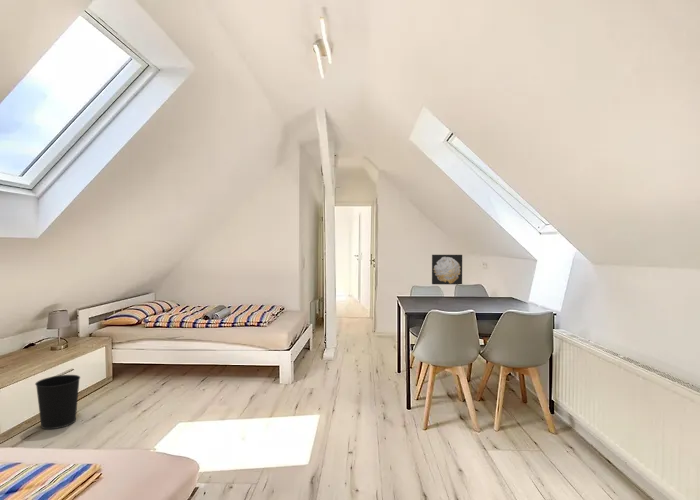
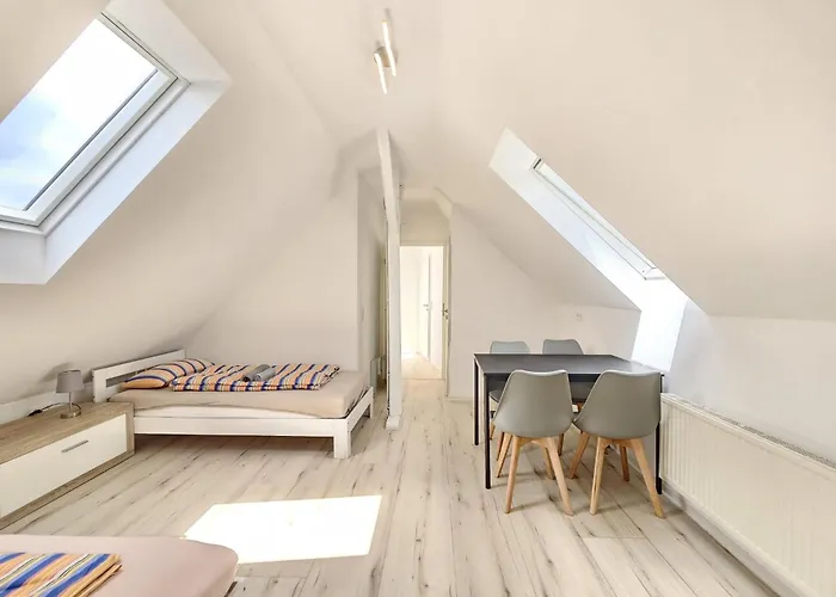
- wastebasket (58, 401)
- wall art (446, 269)
